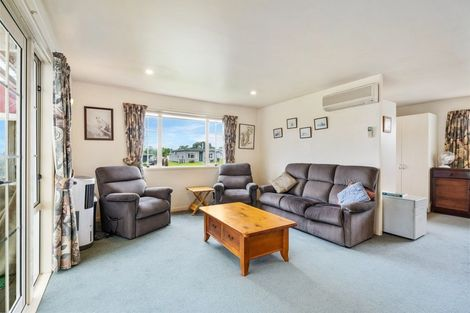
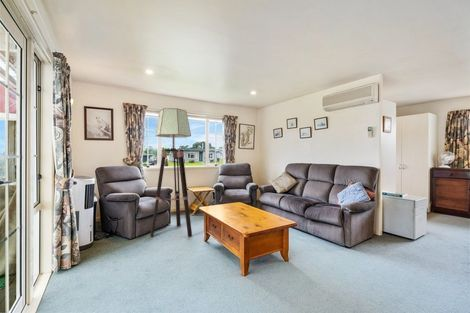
+ floor lamp (175, 171)
